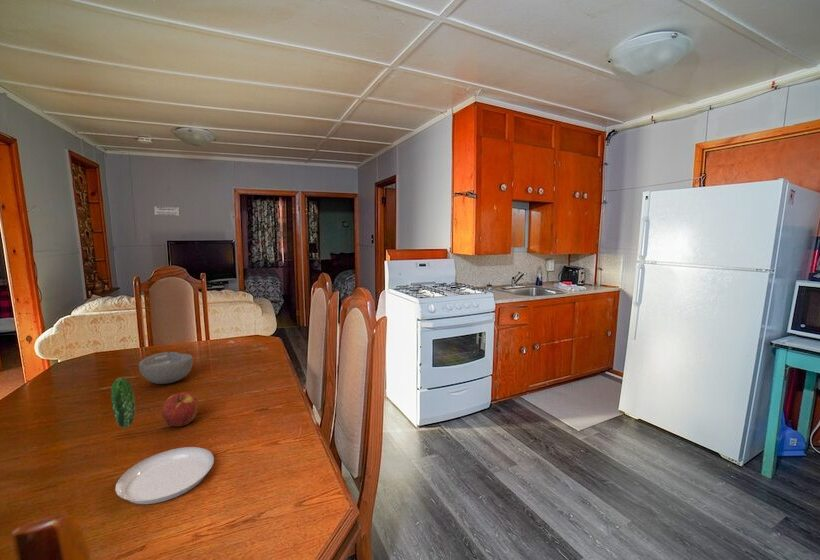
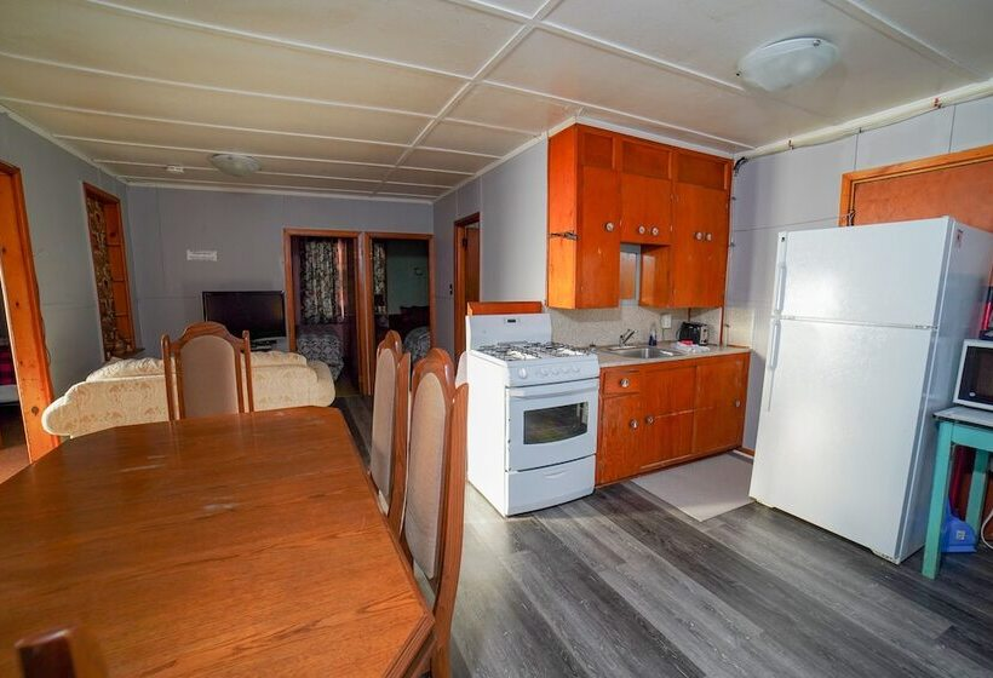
- apple (181, 408)
- plate (168, 450)
- bowl (167, 369)
